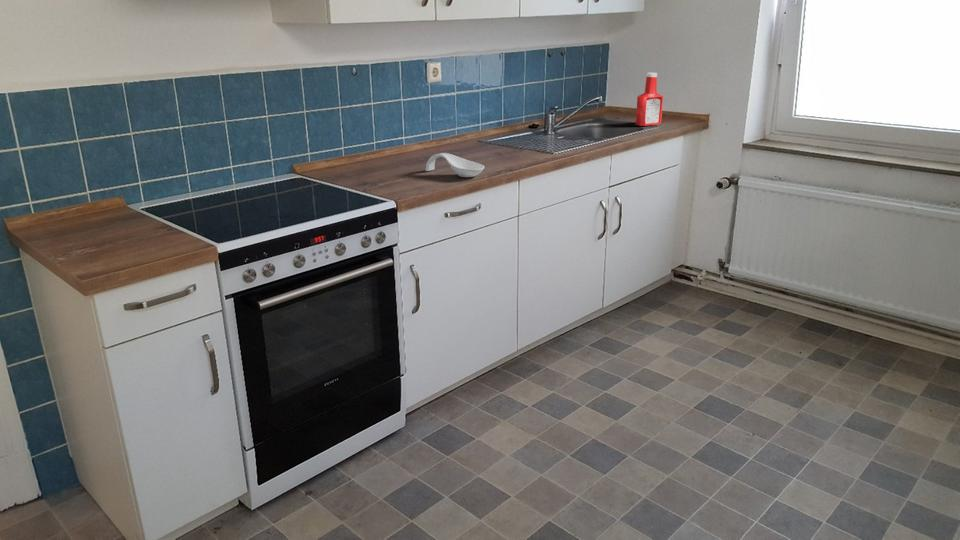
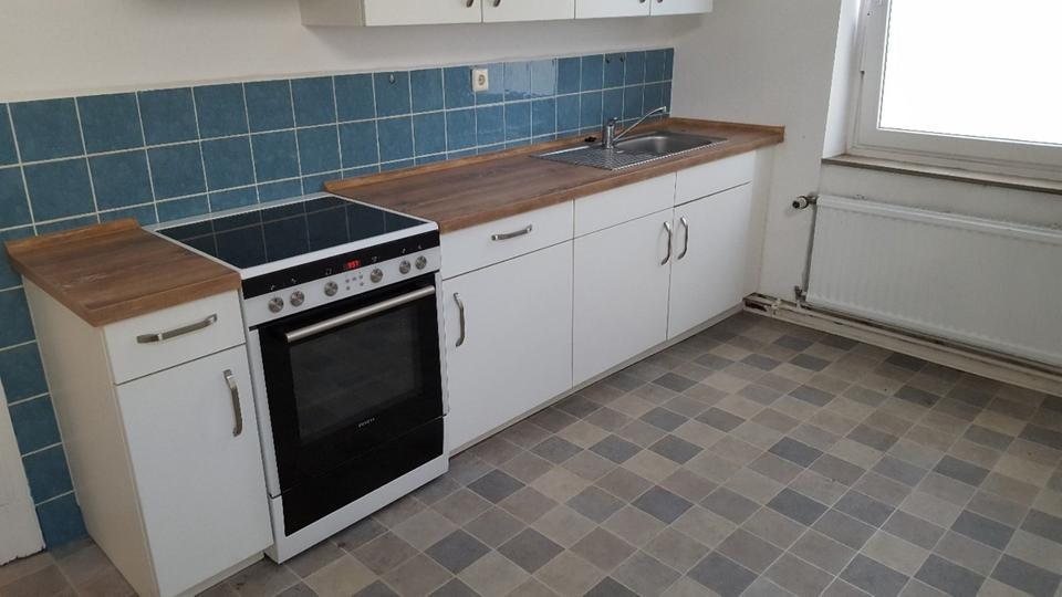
- spoon rest (454, 164)
- soap bottle (650, 99)
